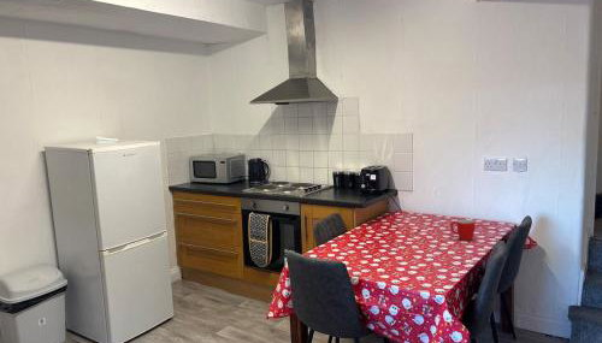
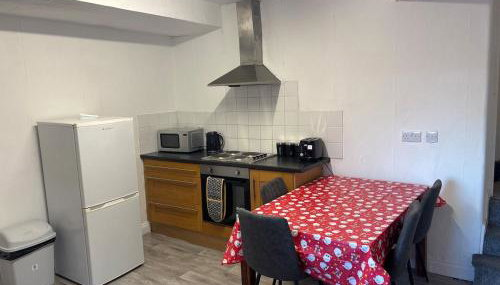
- mug (462, 230)
